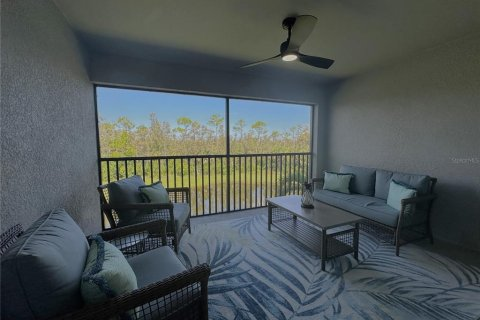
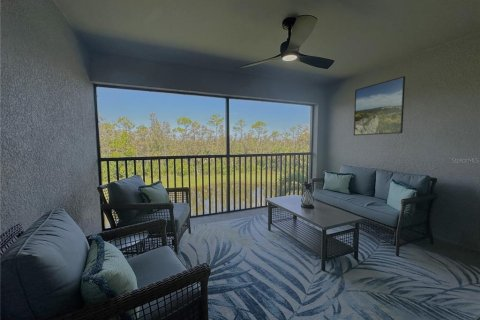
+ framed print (376, 109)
